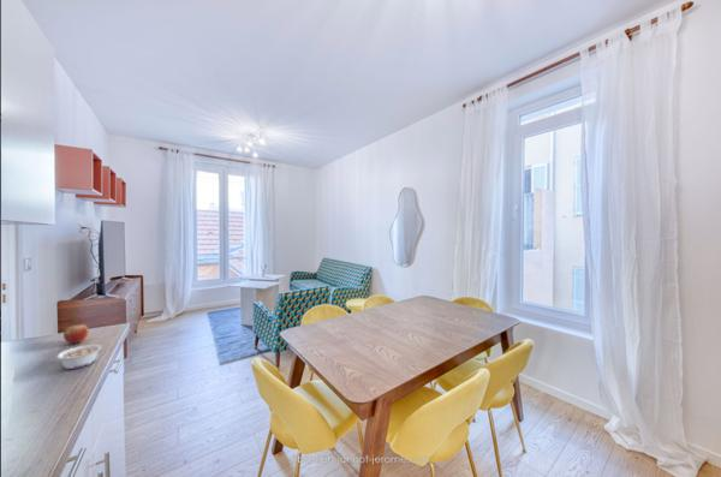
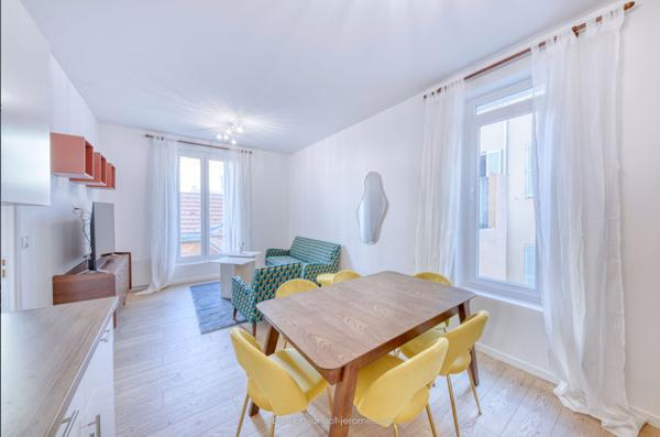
- legume (79, 356)
- fruit (76, 333)
